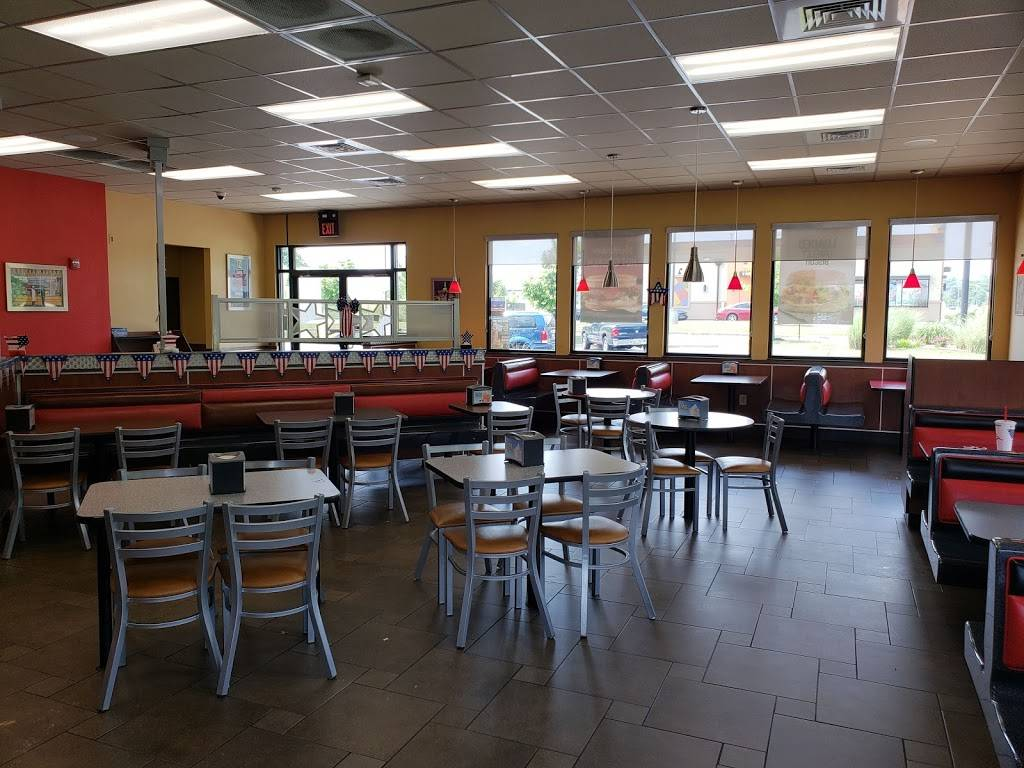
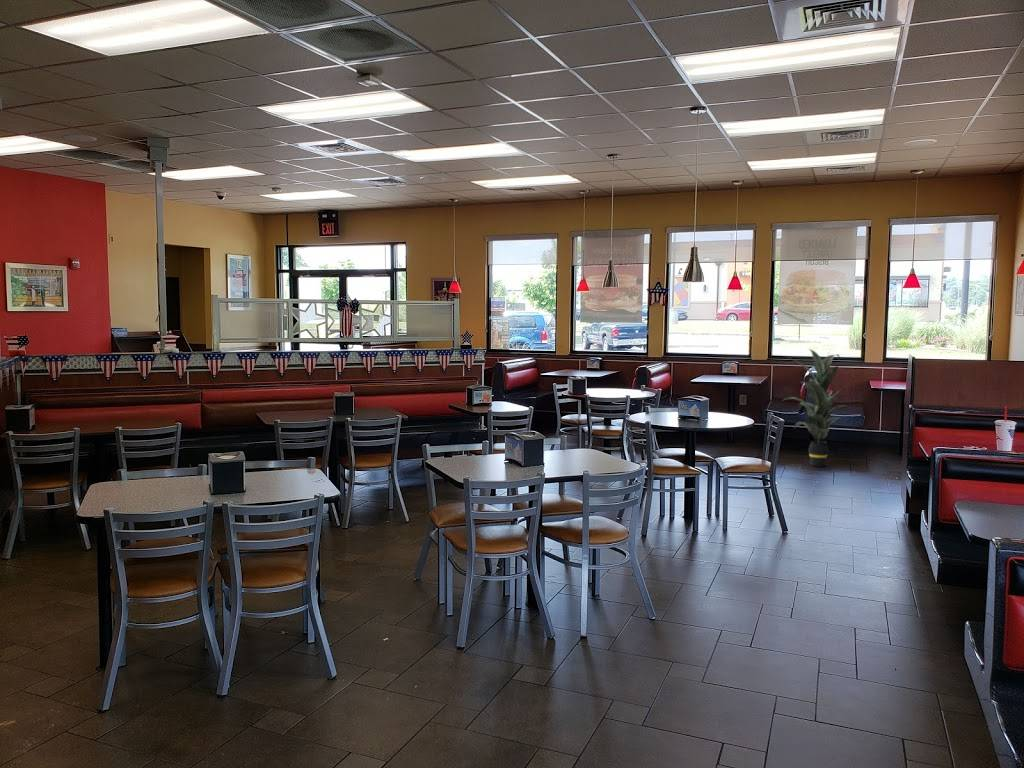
+ indoor plant (814, 407)
